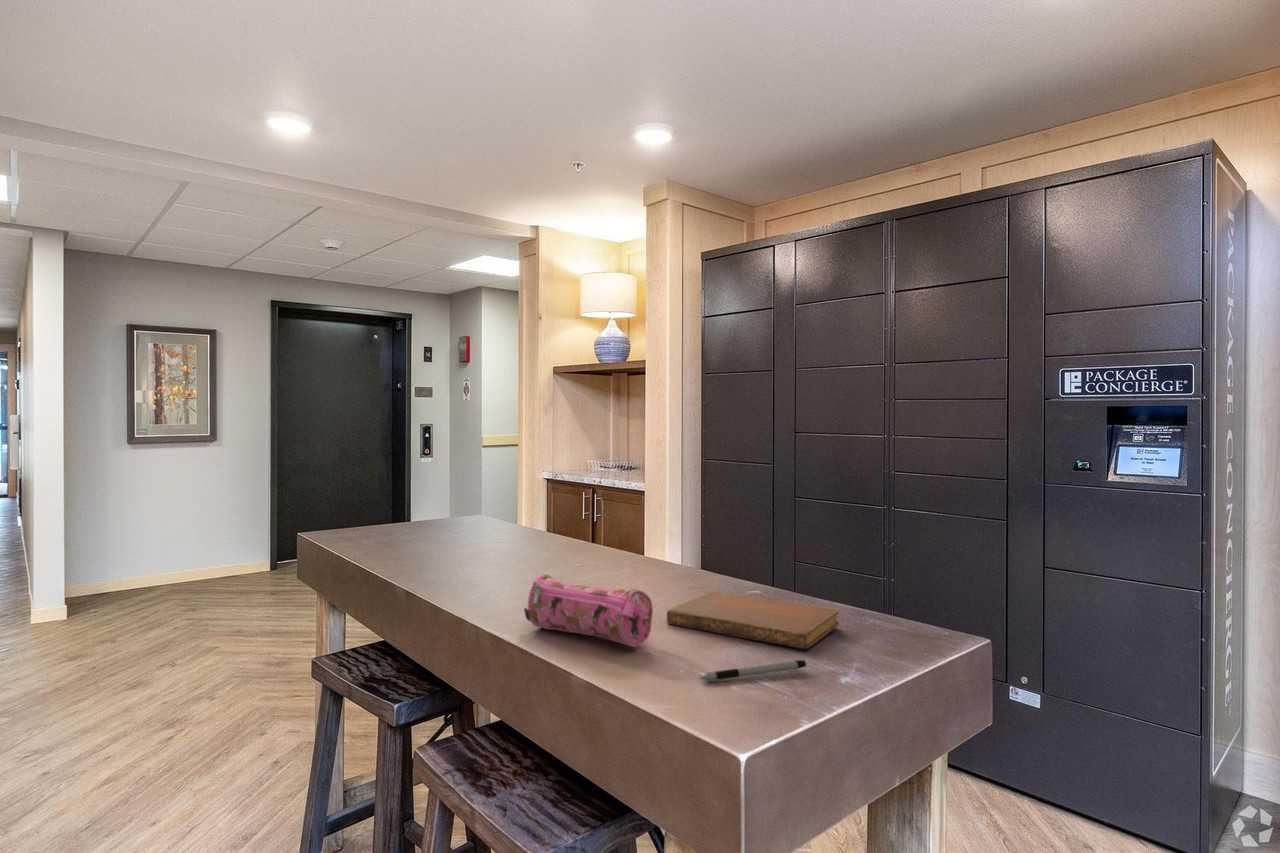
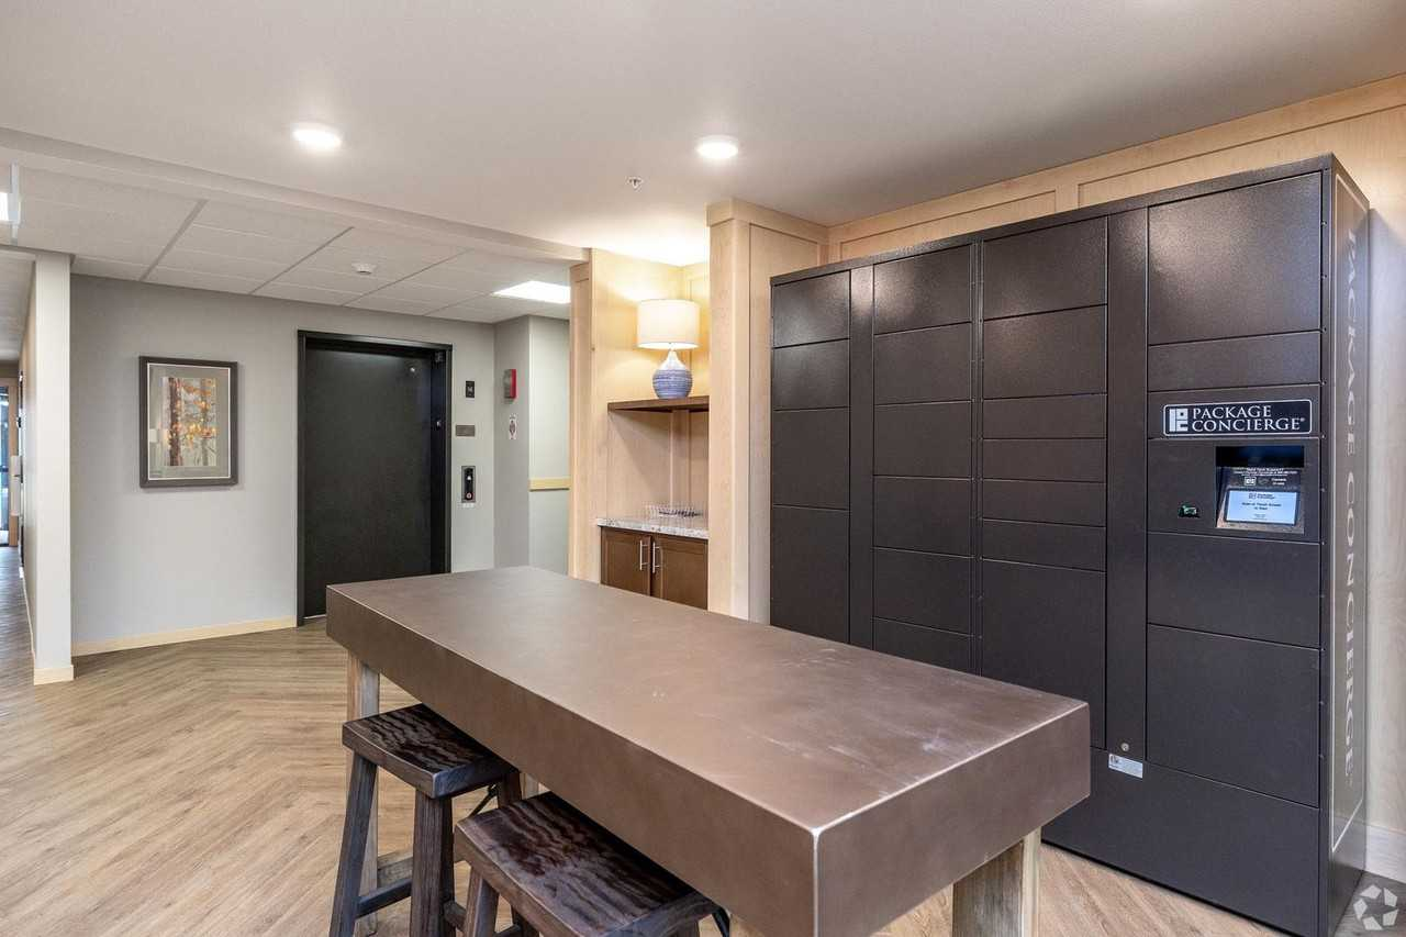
- pen (754, 671)
- pencil case (588, 609)
- notebook (753, 617)
